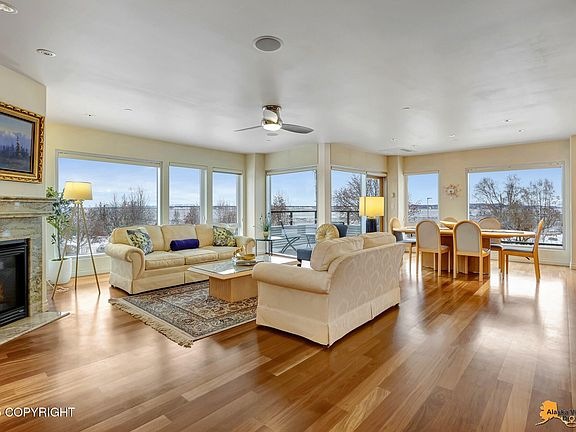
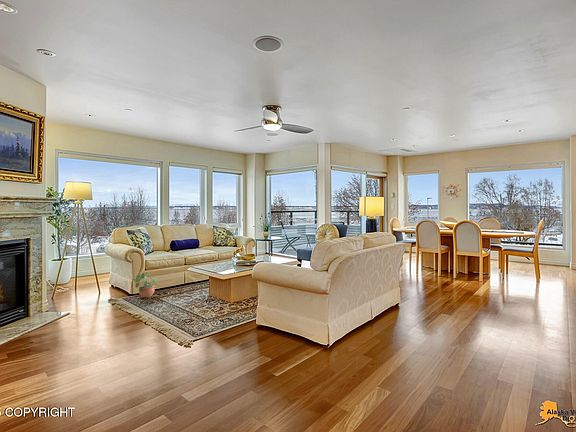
+ potted plant (144, 283)
